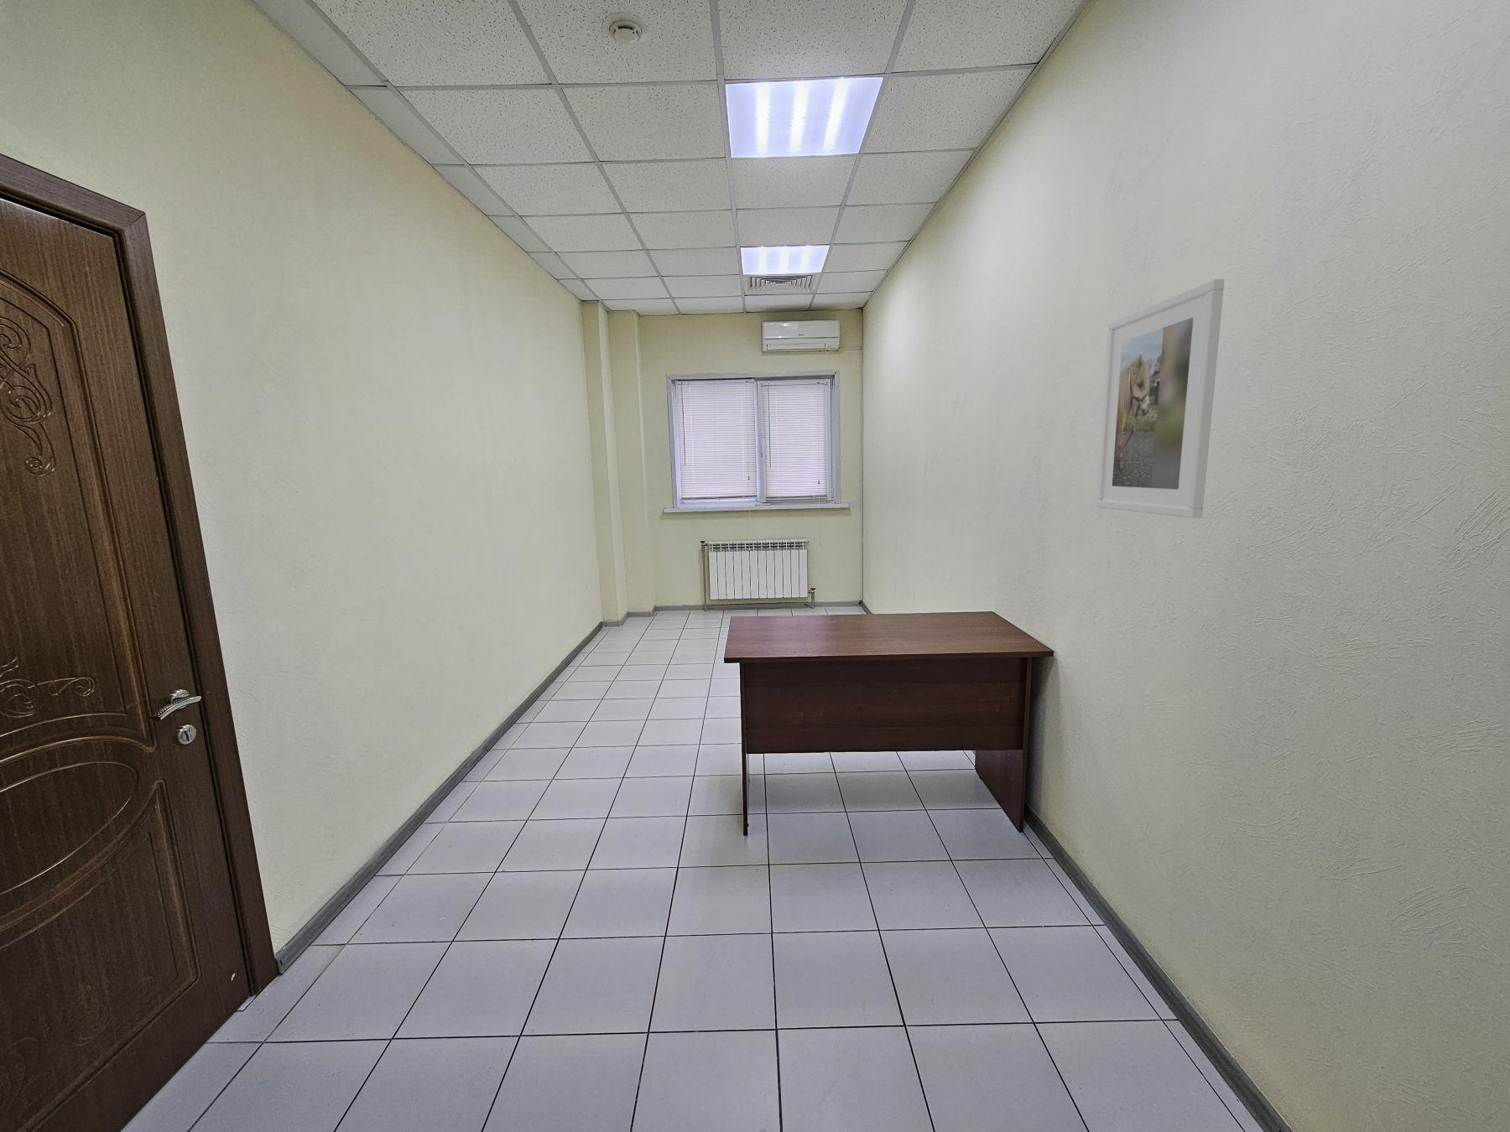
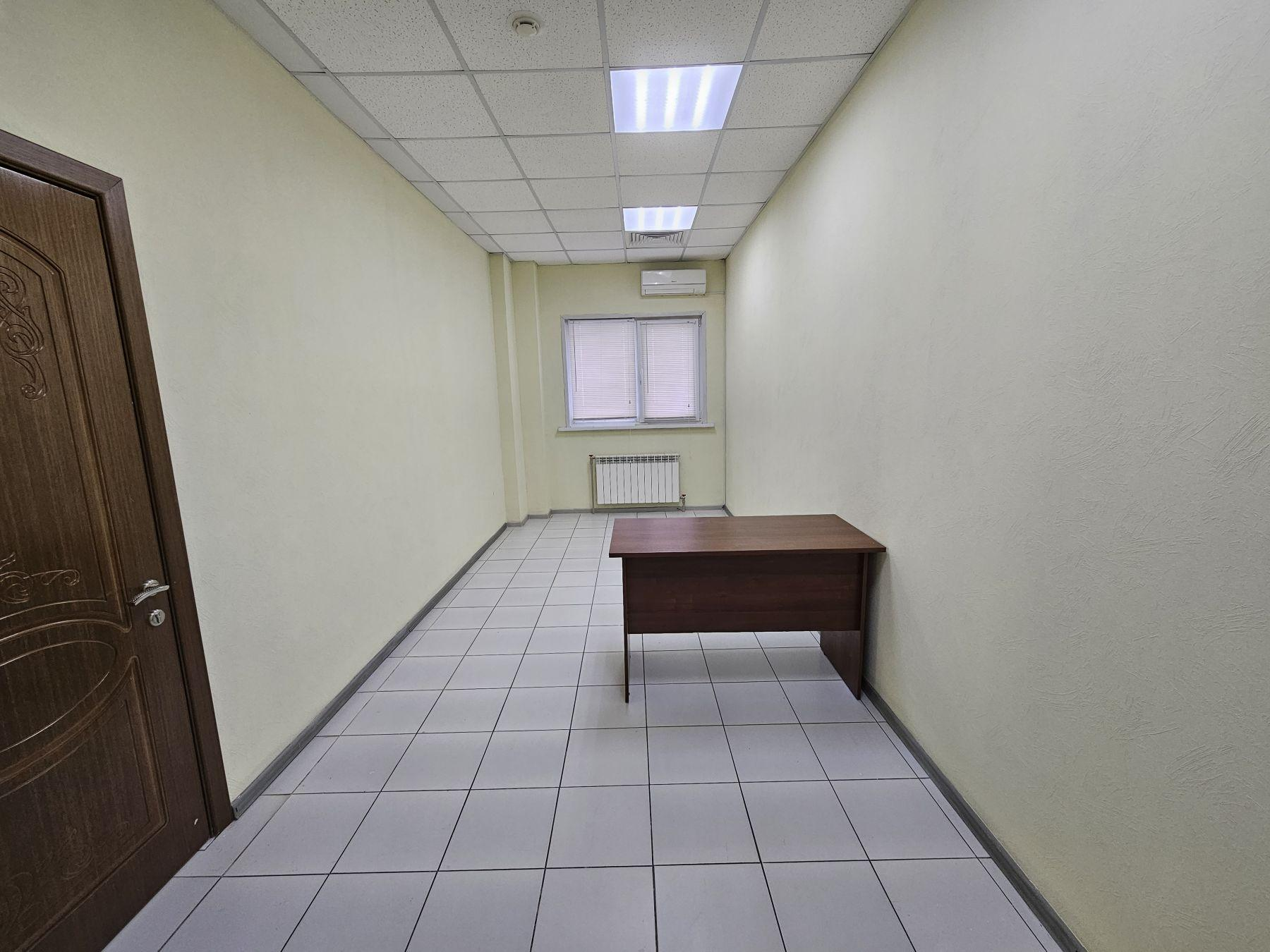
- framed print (1150, 410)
